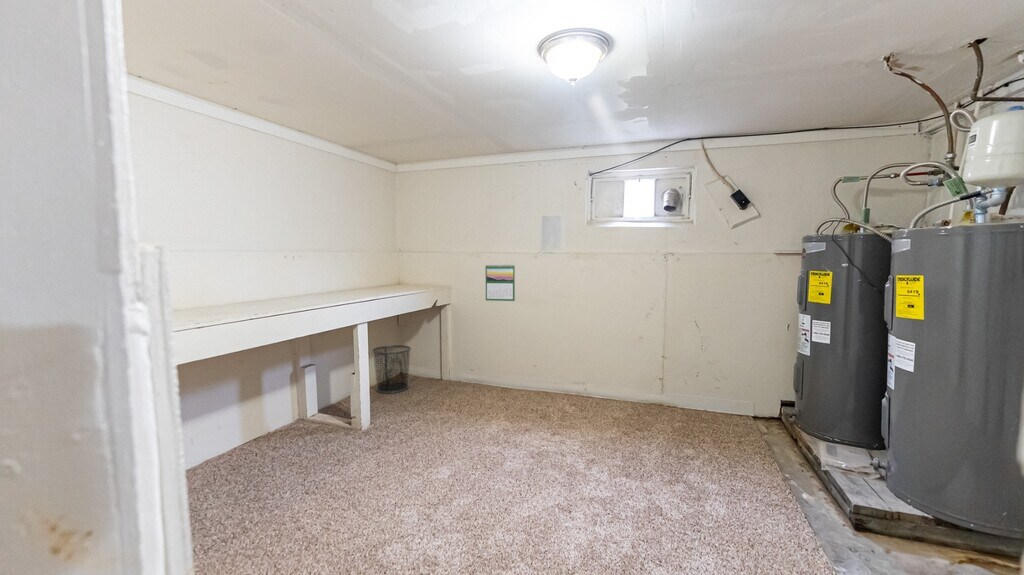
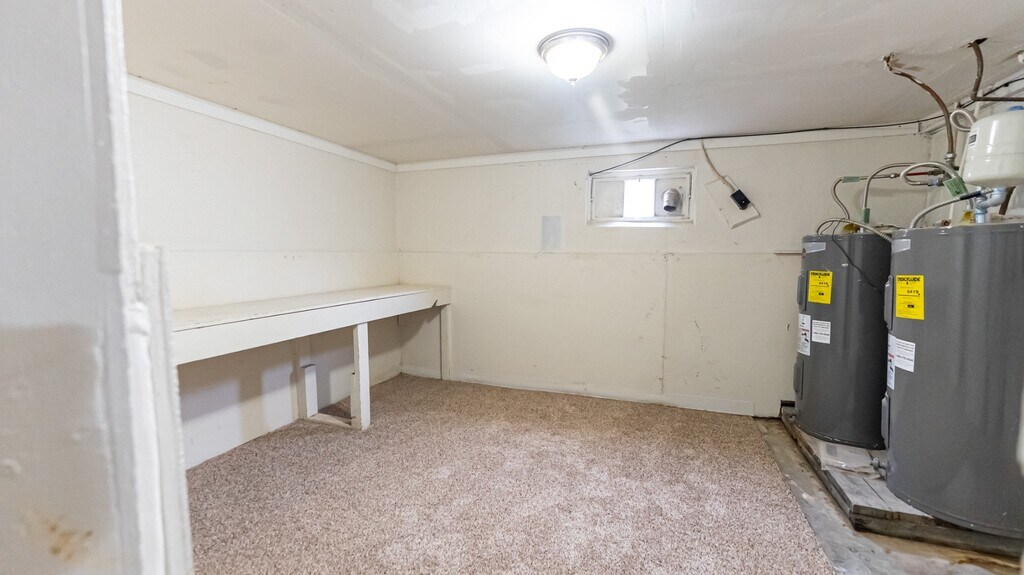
- waste bin (392, 368)
- calendar (500, 282)
